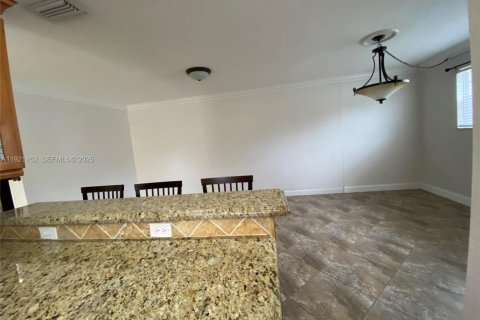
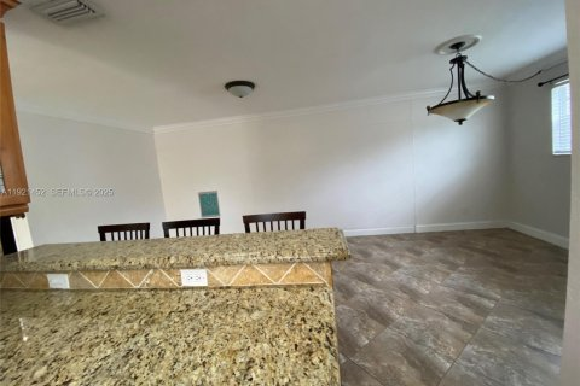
+ wall art (209, 204)
